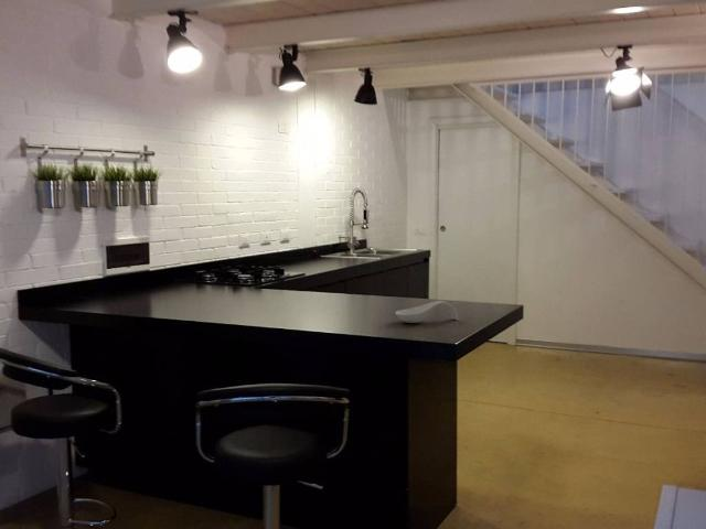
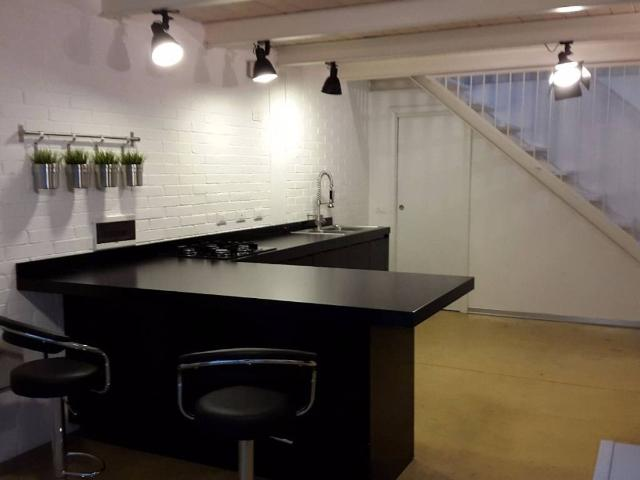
- spoon rest (426, 311)
